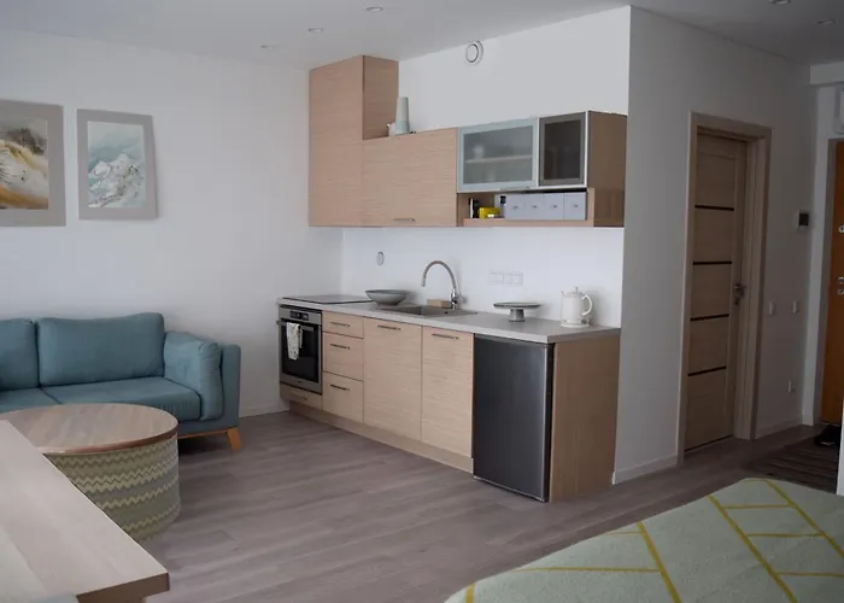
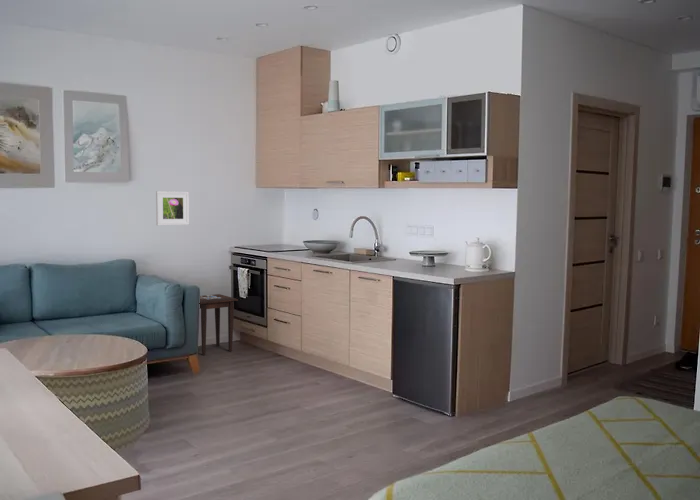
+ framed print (172, 208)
+ side table (206, 322)
